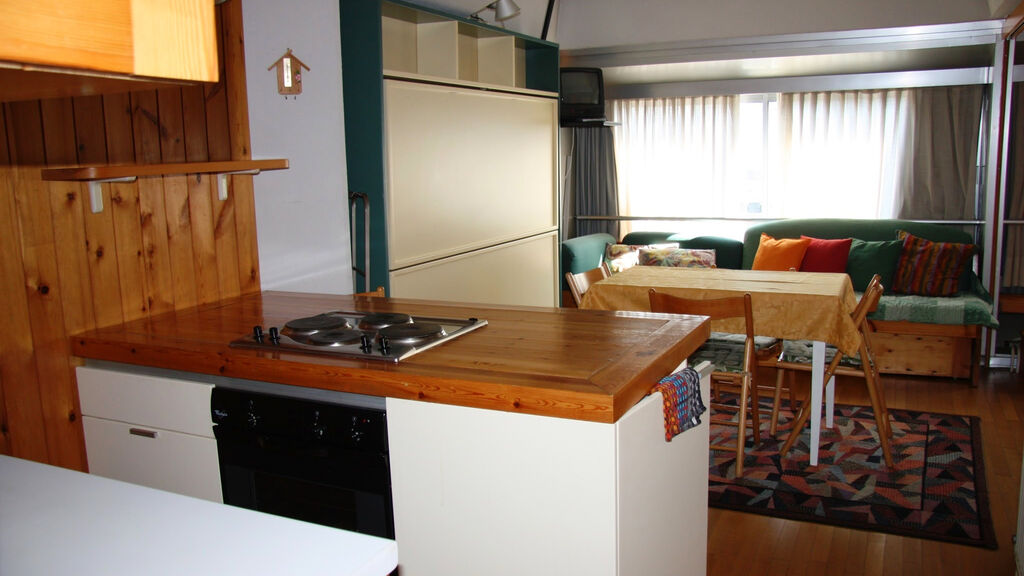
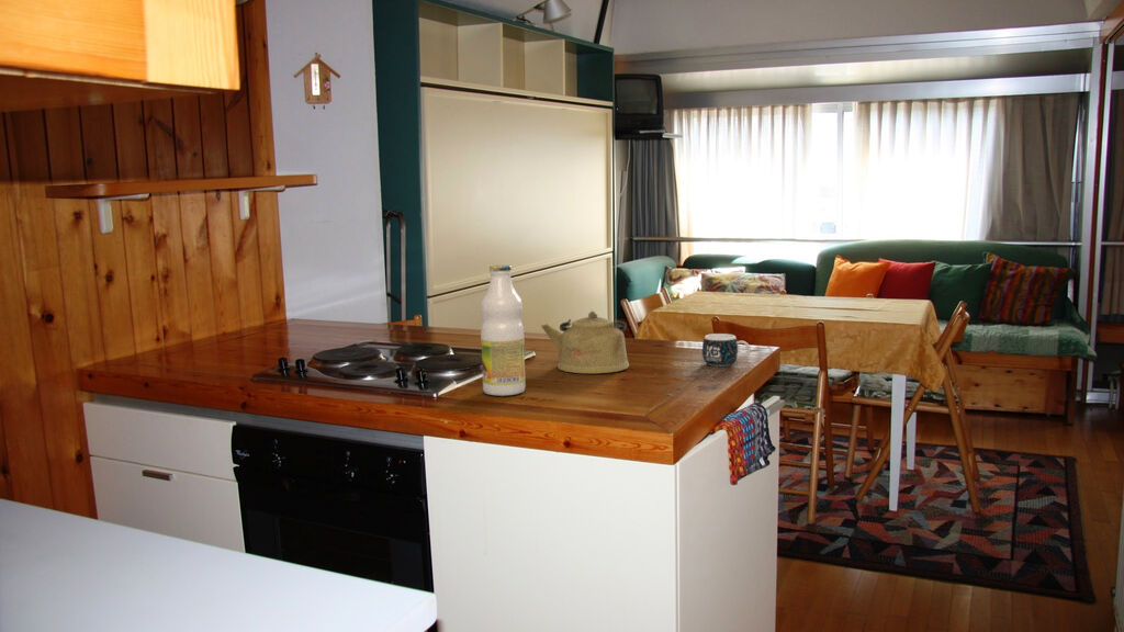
+ bottle (502, 329)
+ kettle (585, 338)
+ mug (726, 350)
